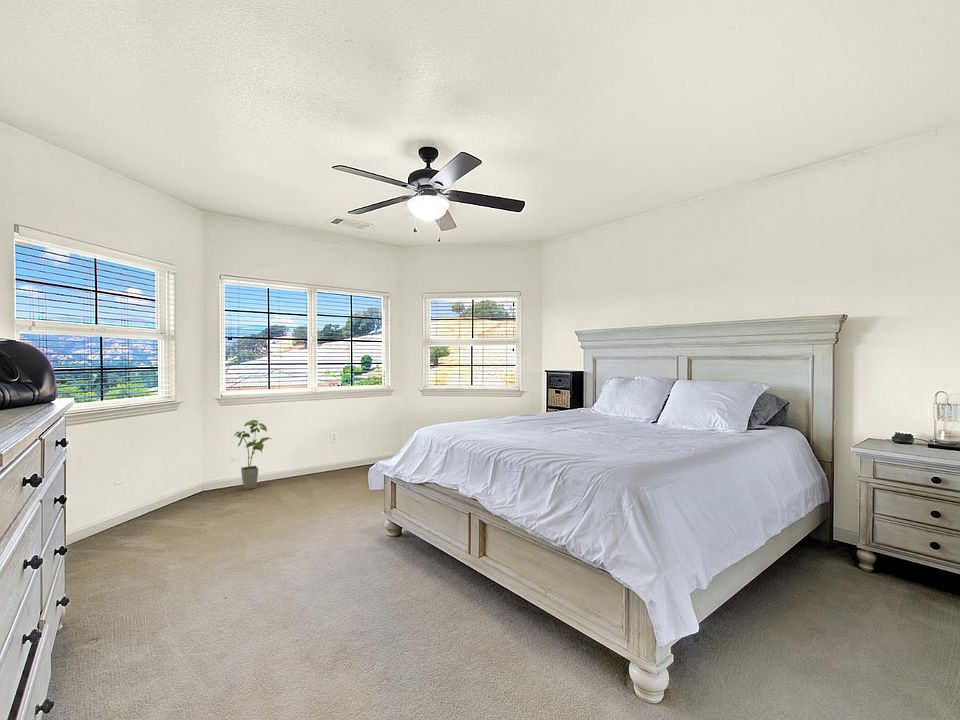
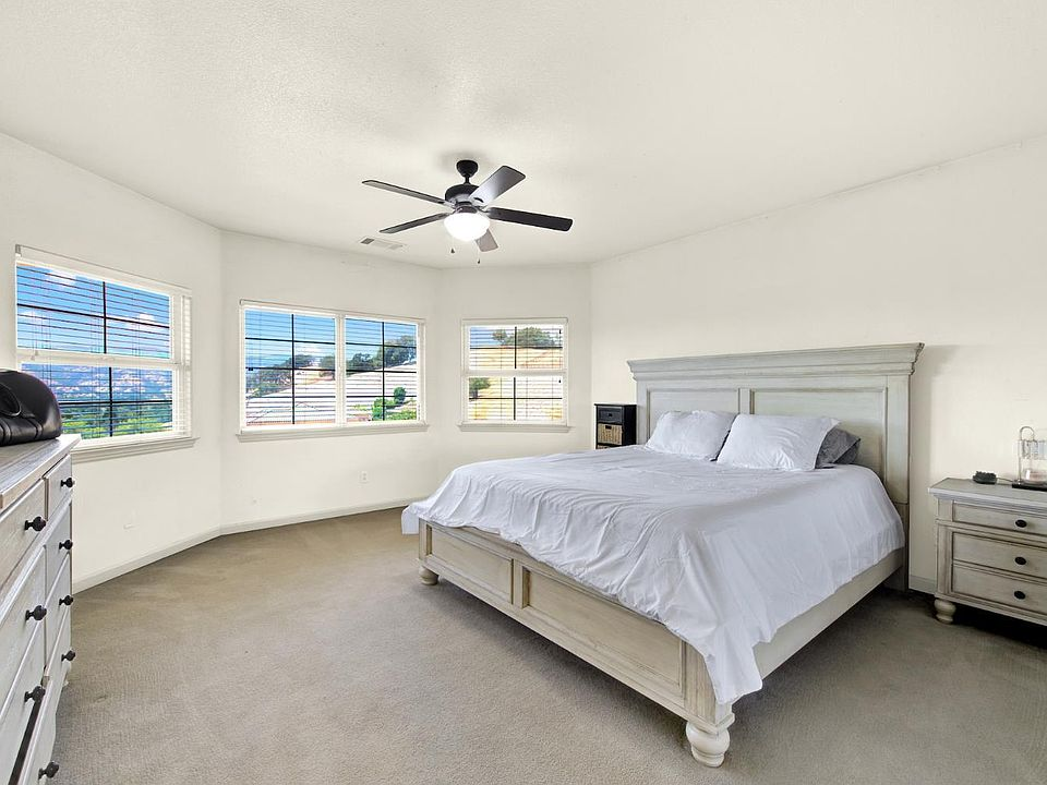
- house plant (254, 453)
